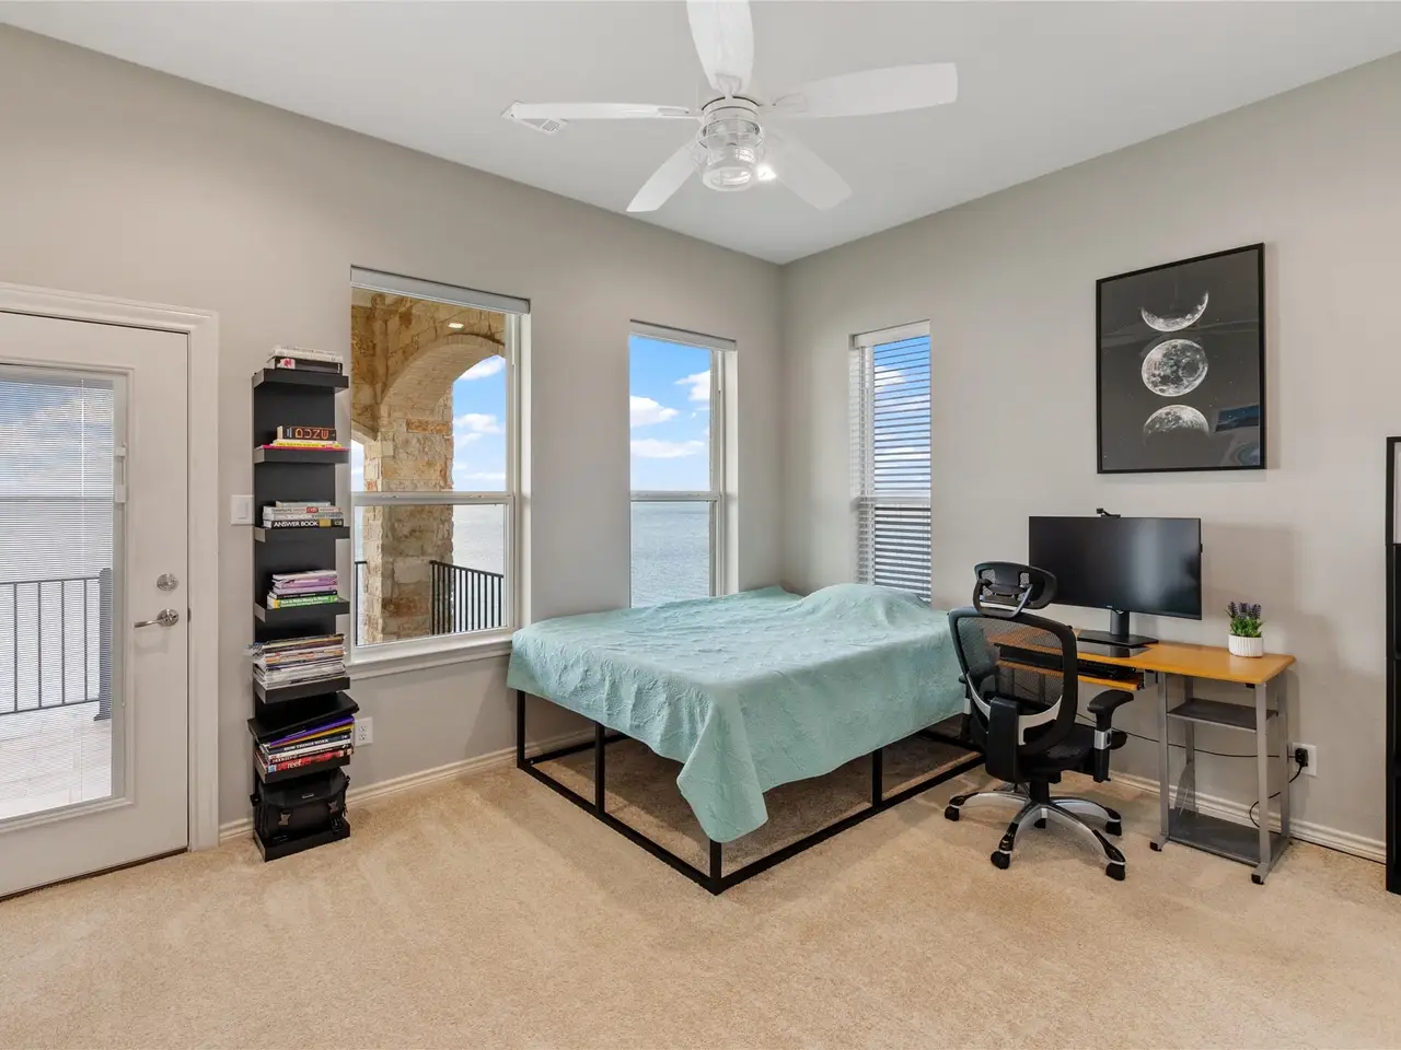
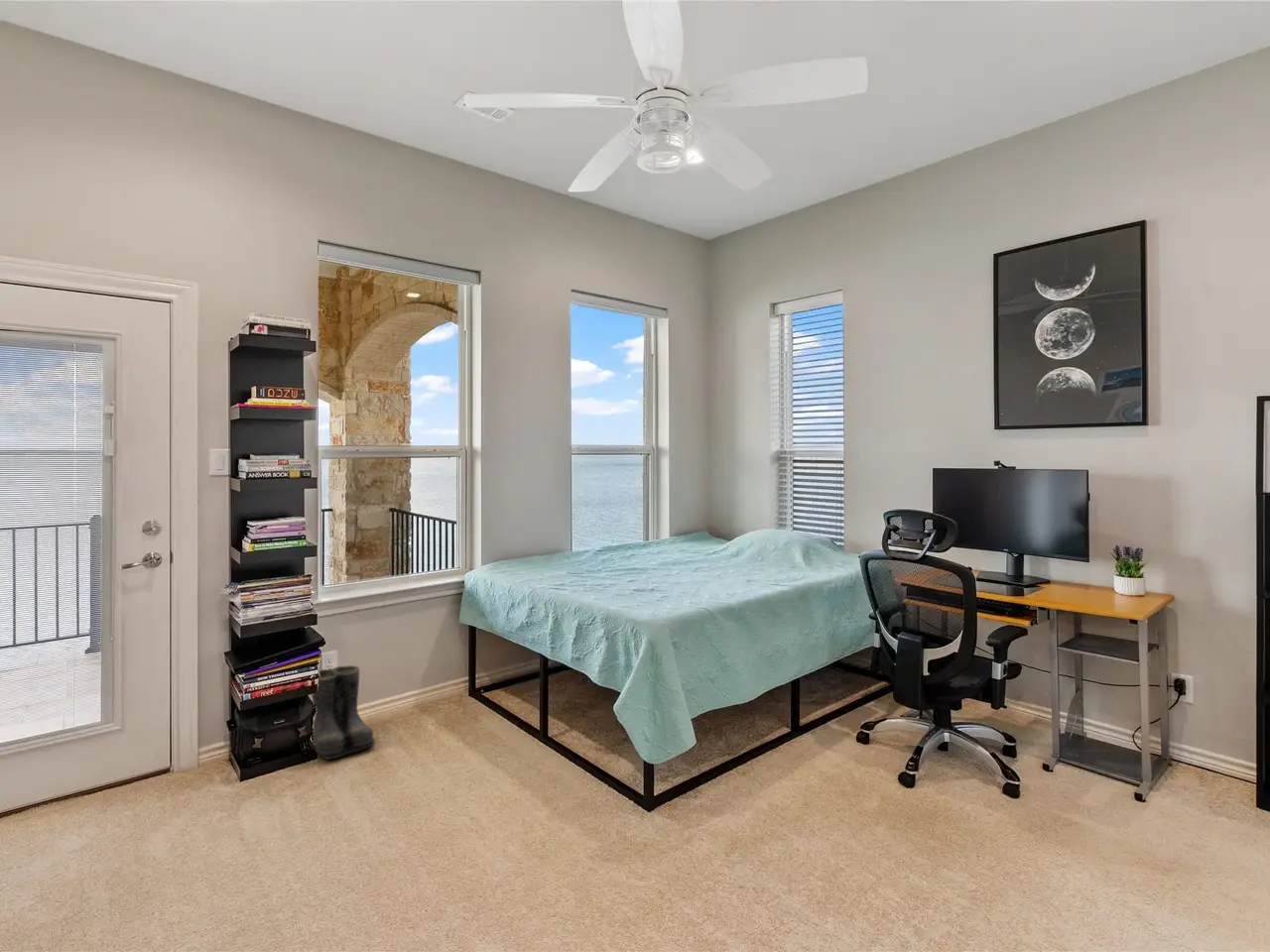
+ boots (339, 708)
